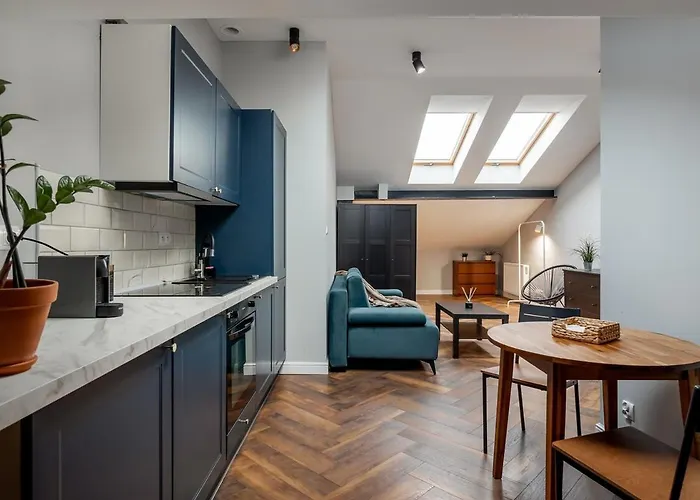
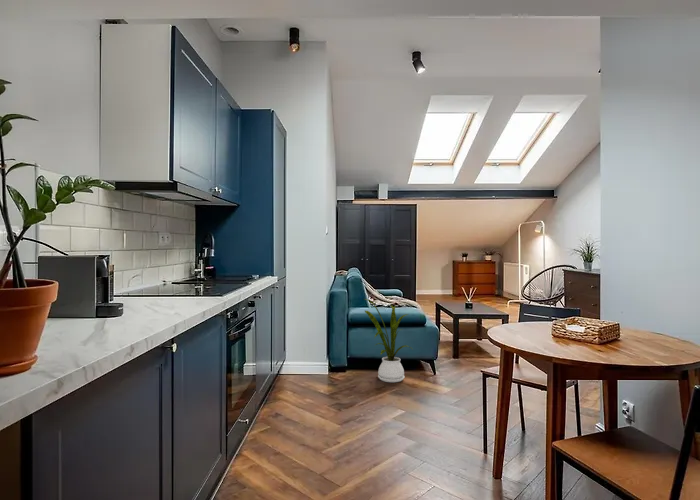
+ house plant (388, 338)
